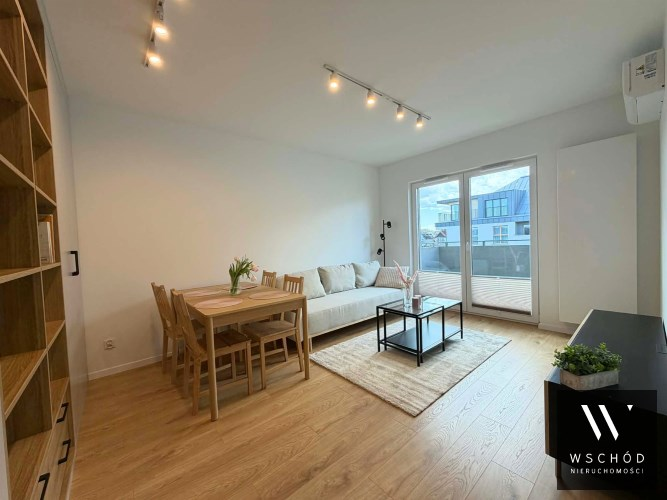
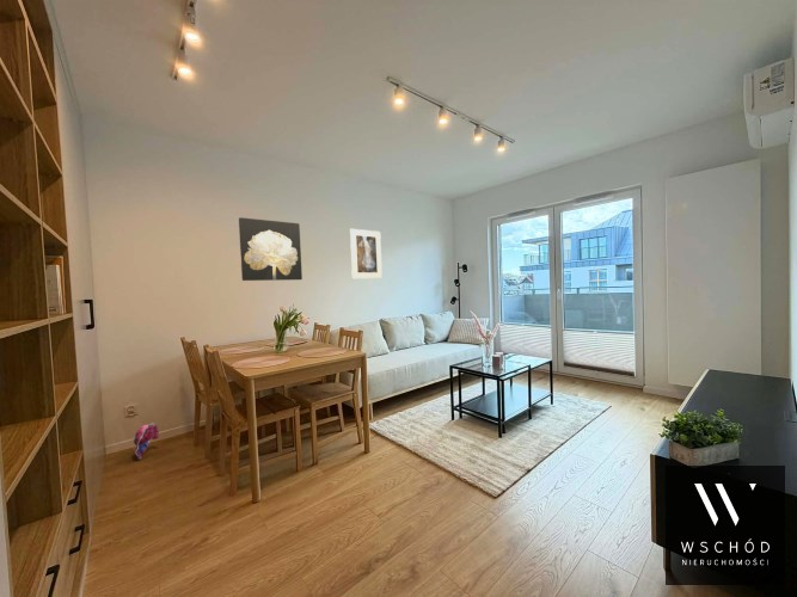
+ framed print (366, 254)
+ wall art (271, 250)
+ plush toy (146, 439)
